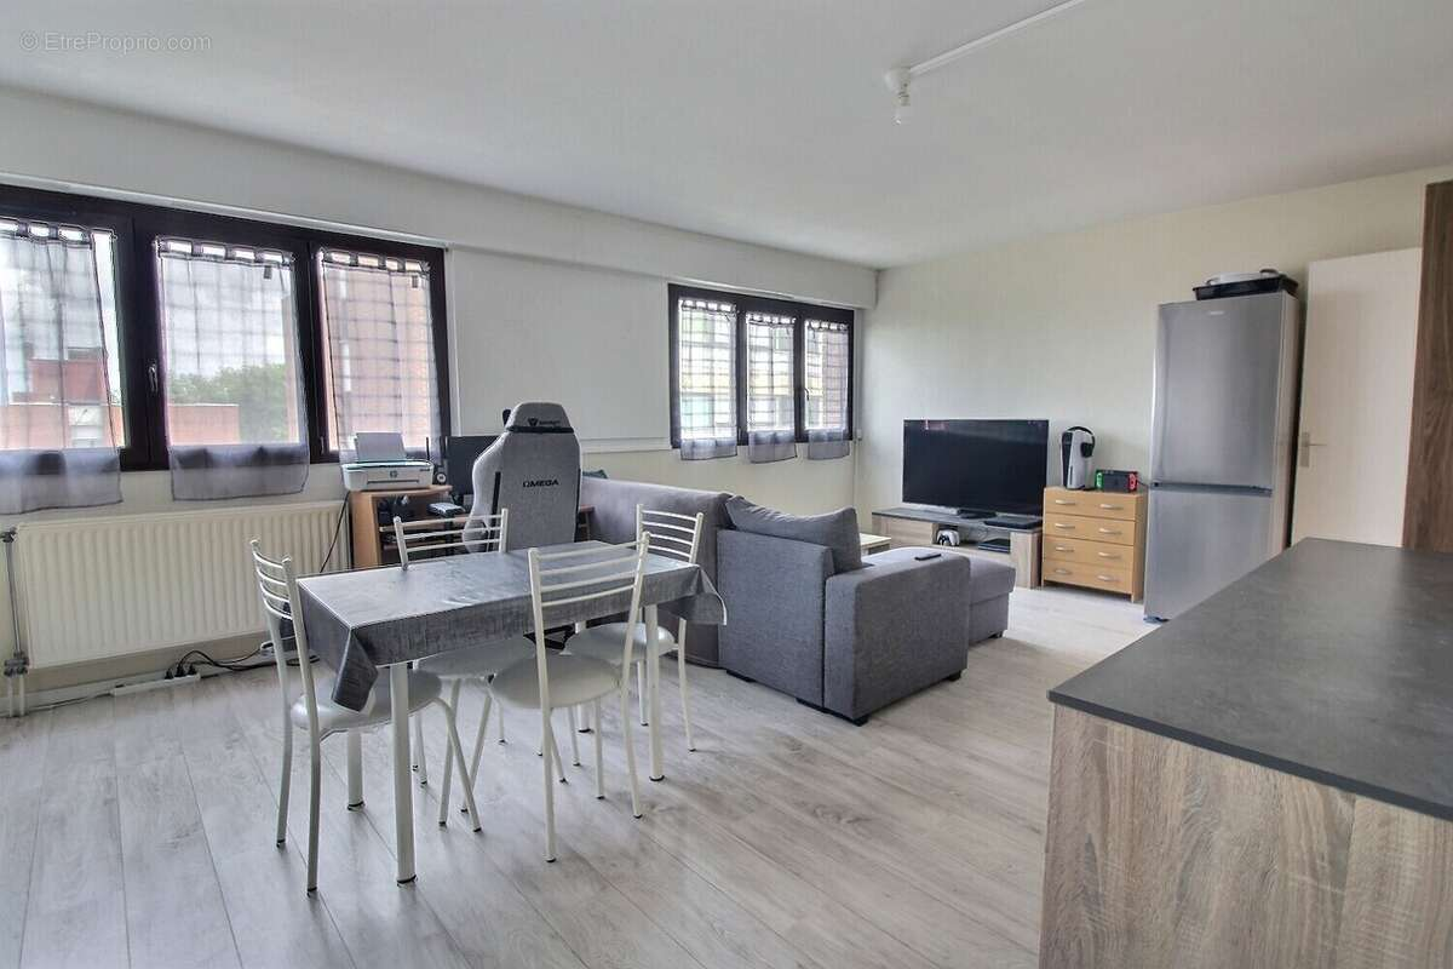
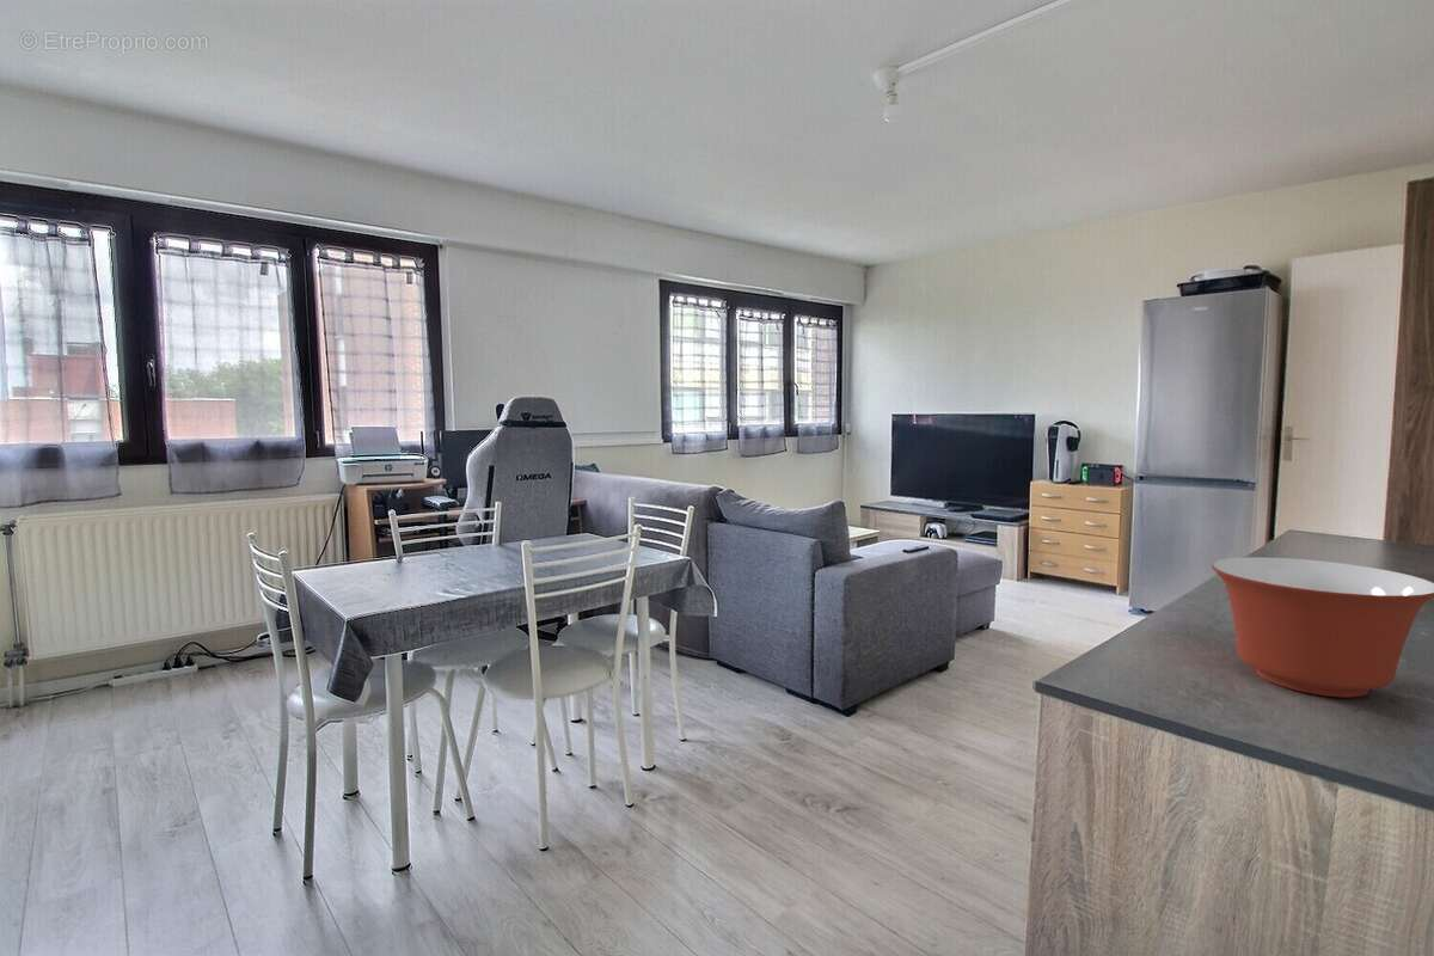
+ mixing bowl (1313, 627)
